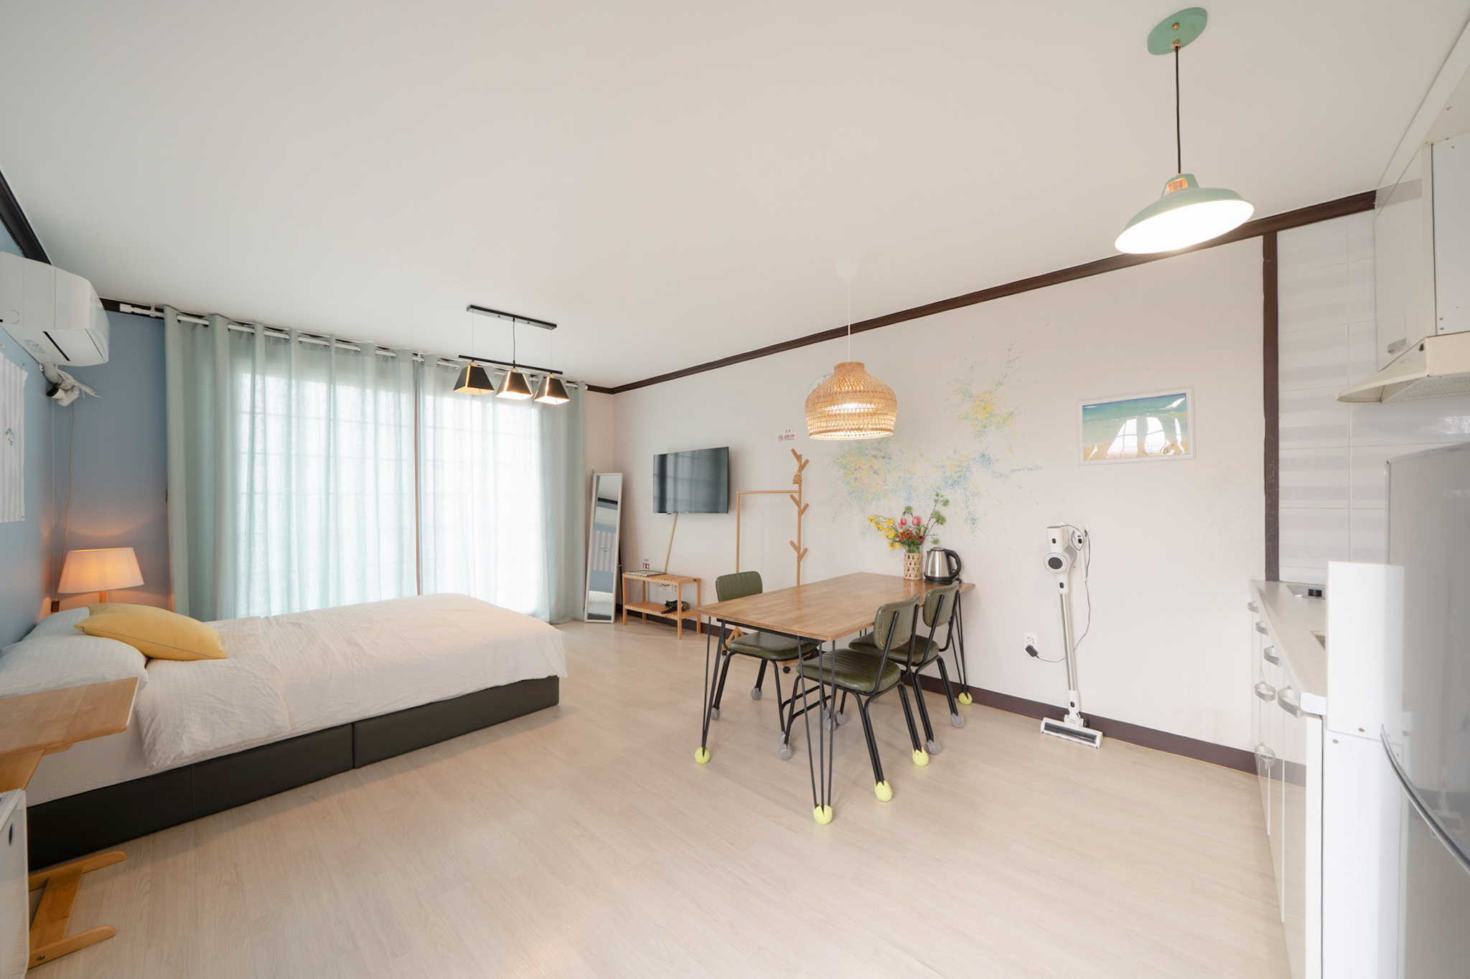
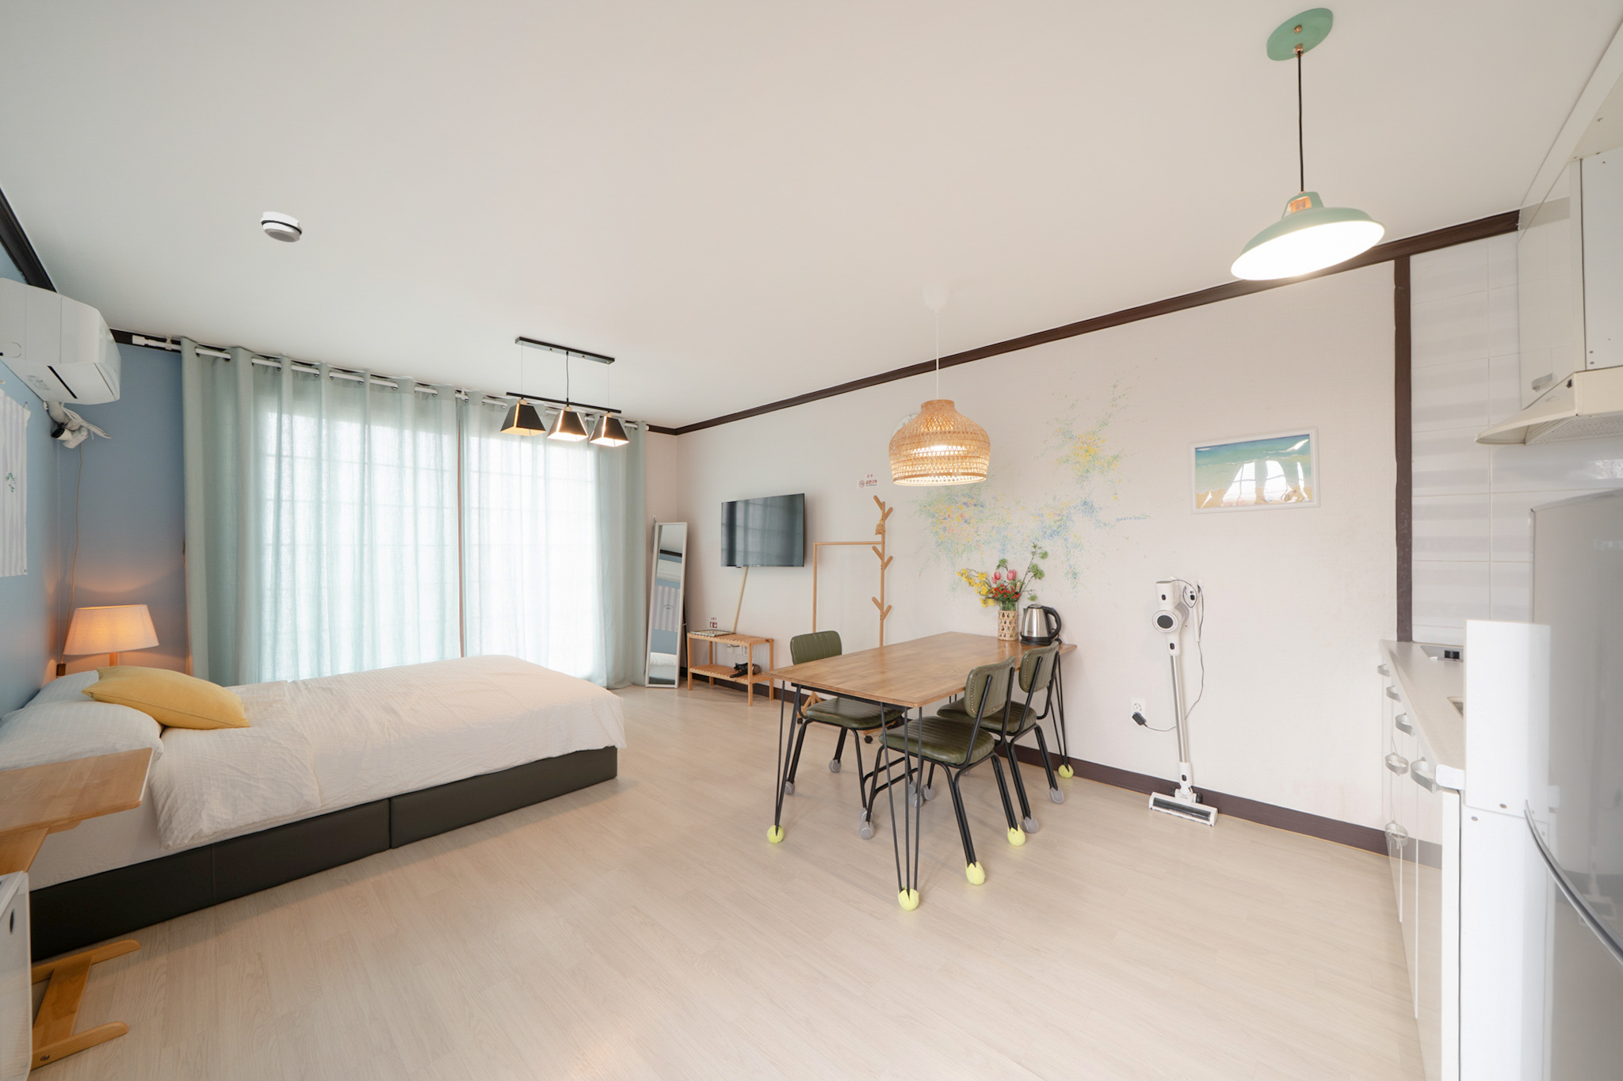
+ smoke detector (281, 227)
